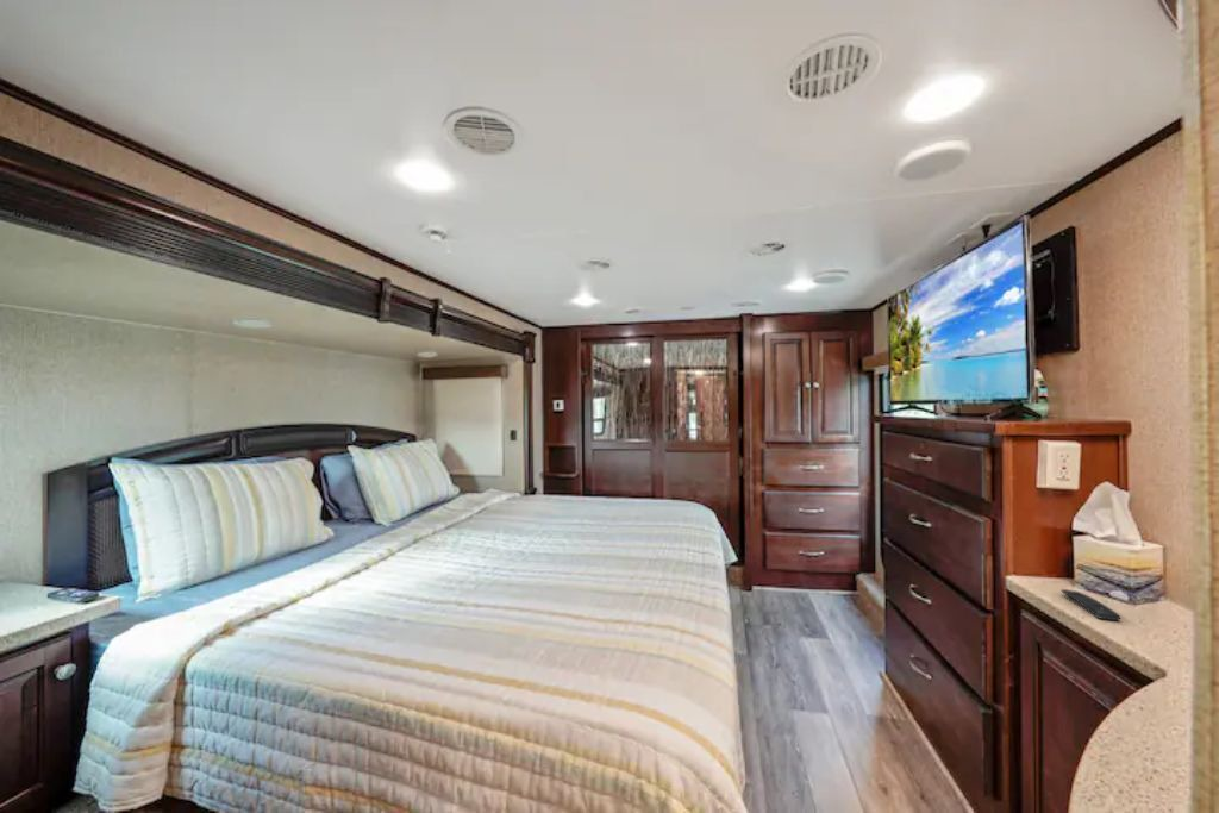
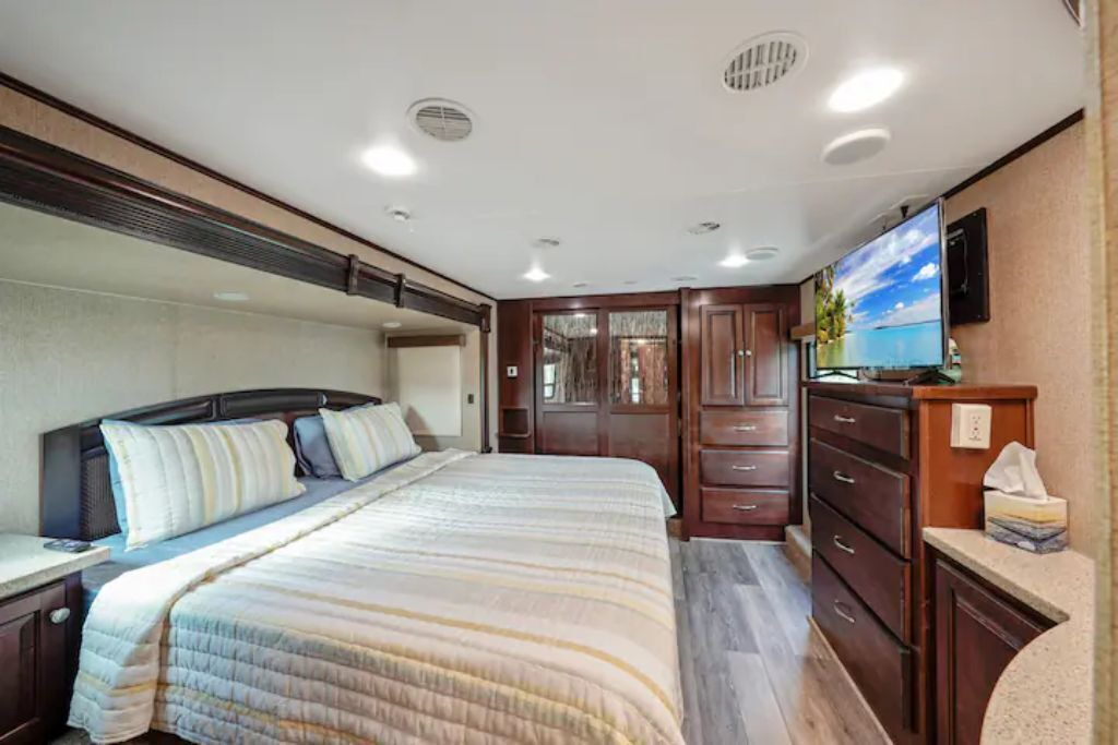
- remote control (1086, 601)
